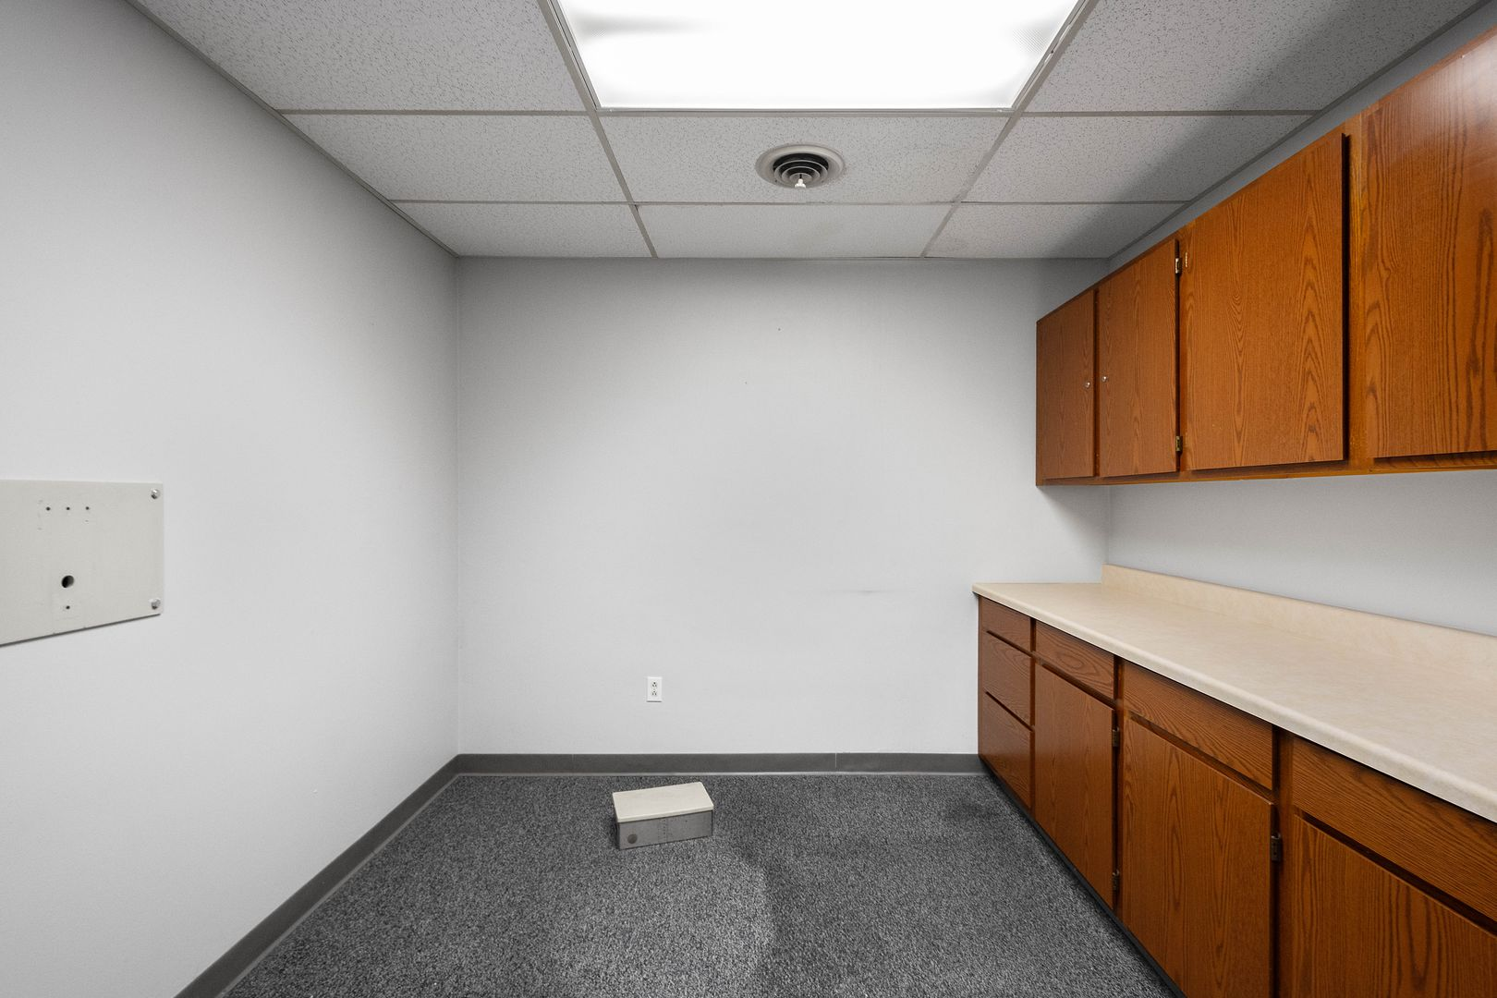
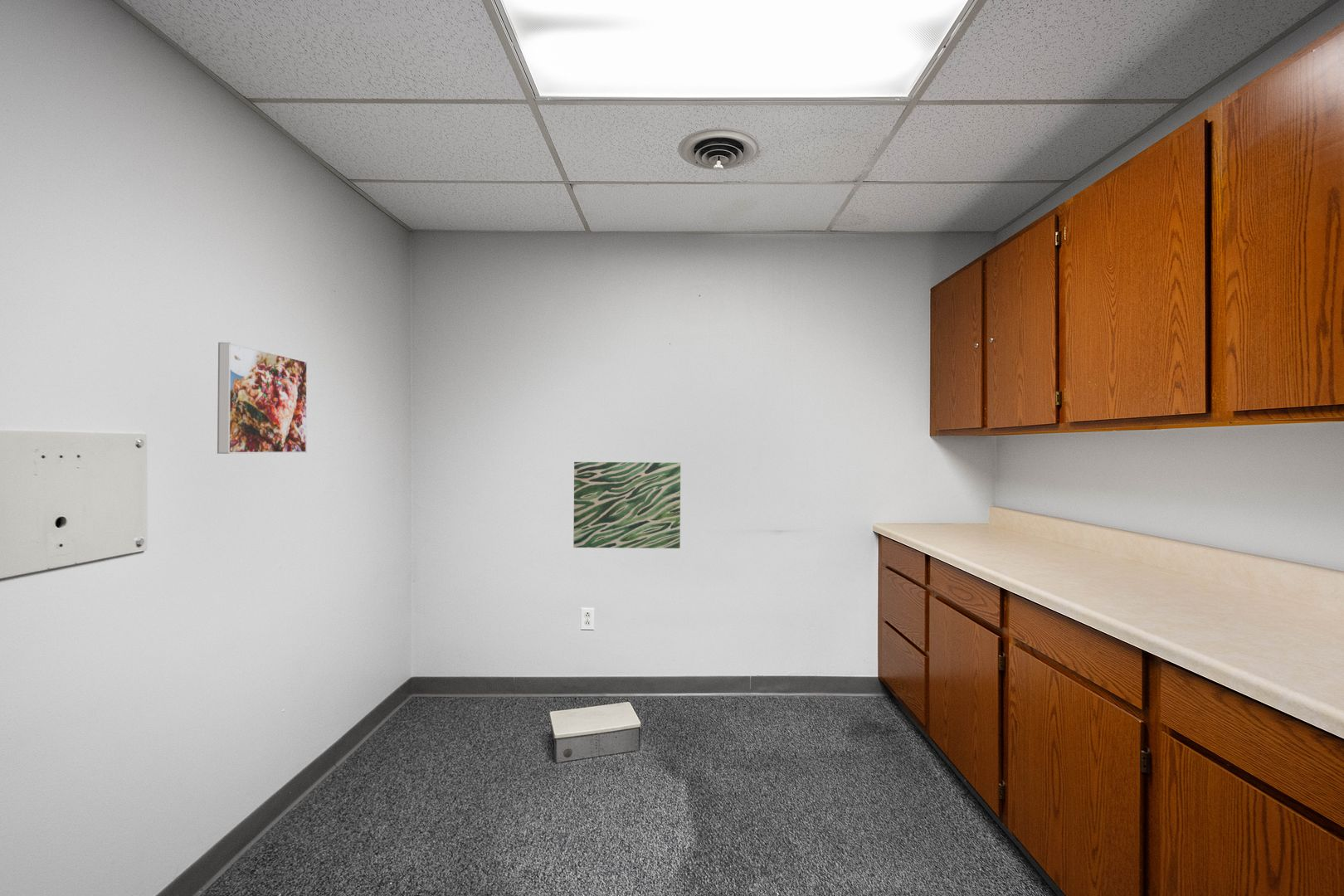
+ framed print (266, 402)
+ wall art (626, 504)
